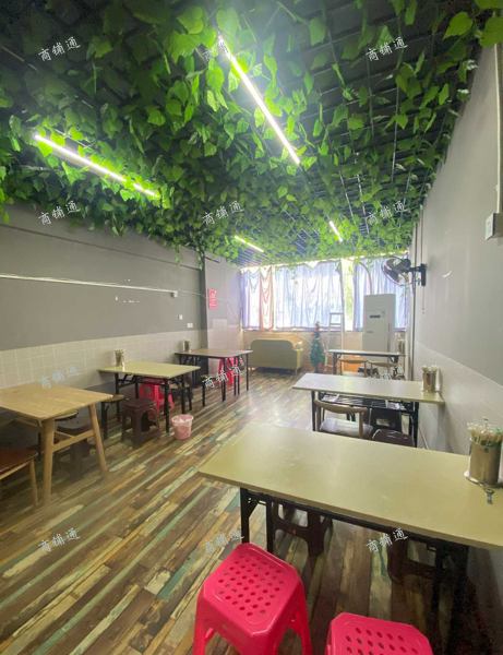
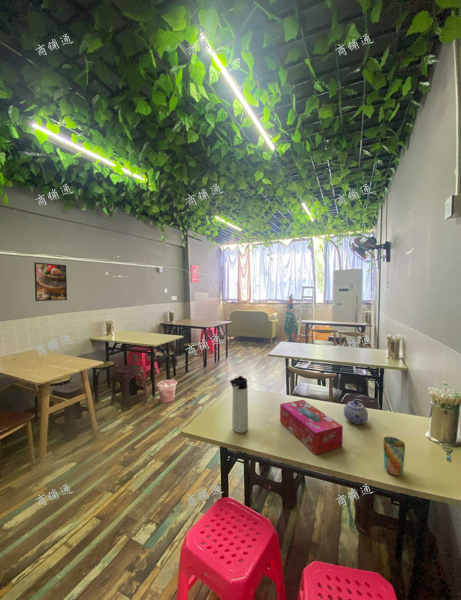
+ thermos bottle (238, 404)
+ cup (393, 456)
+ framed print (51, 282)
+ tissue box (308, 423)
+ teapot (355, 410)
